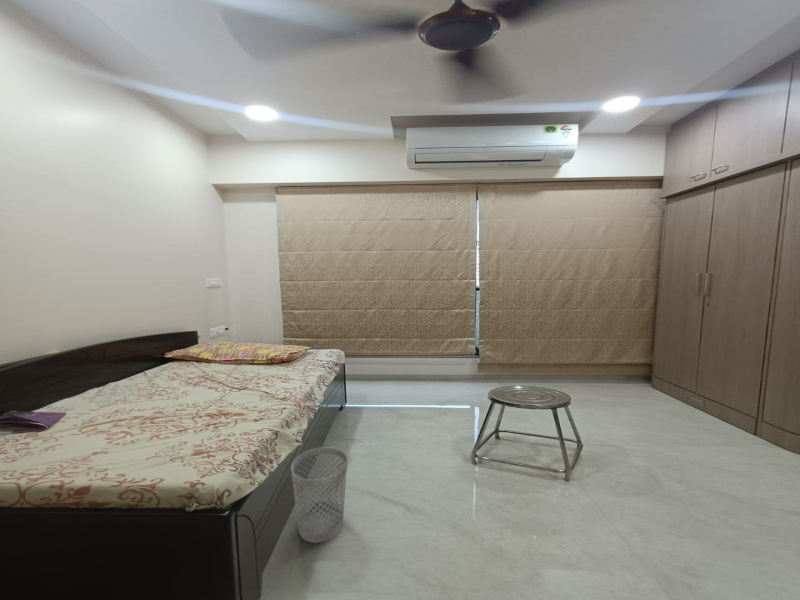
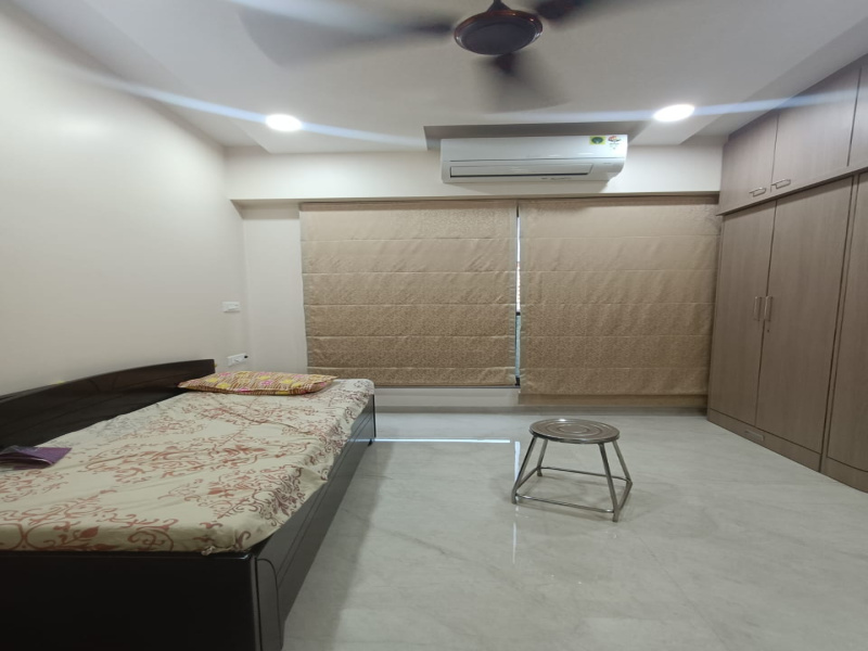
- wastebasket (319, 493)
